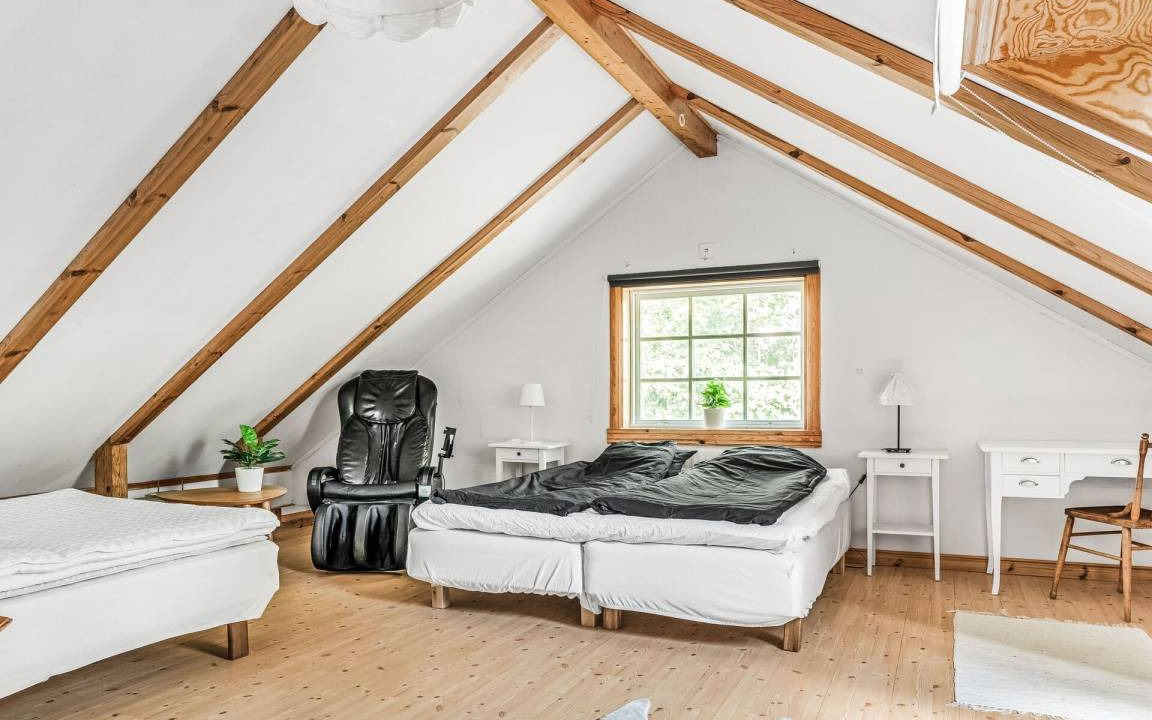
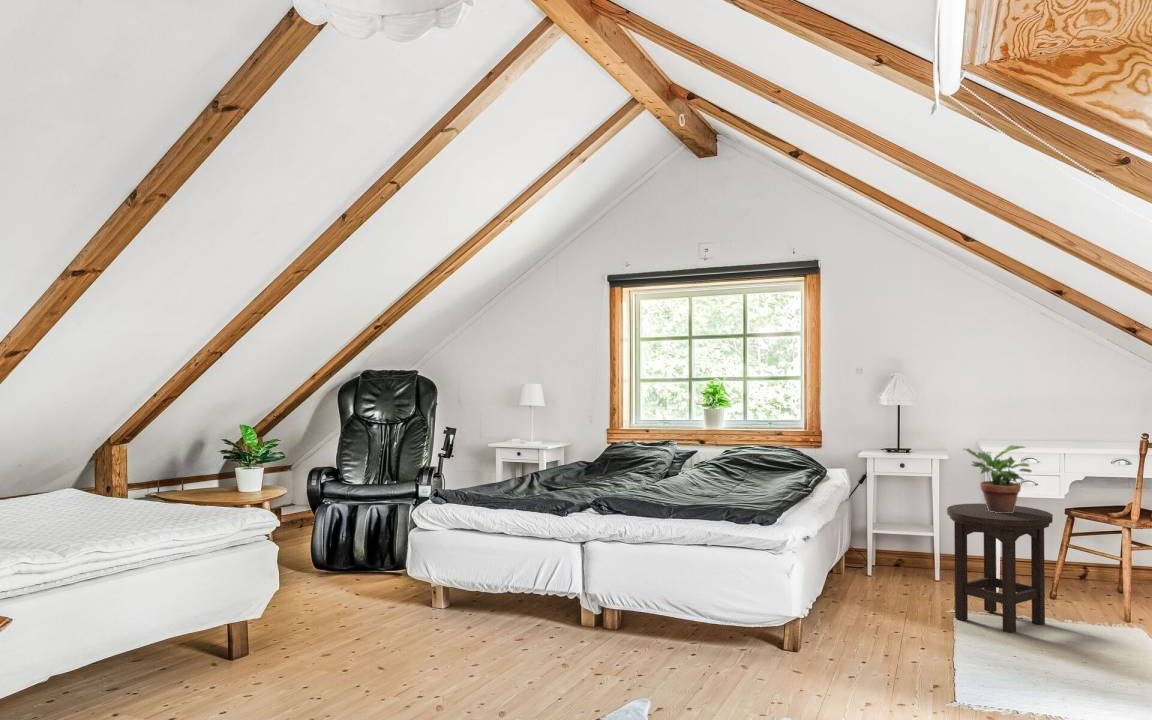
+ stool (1002, 566)
+ potted plant (993, 478)
